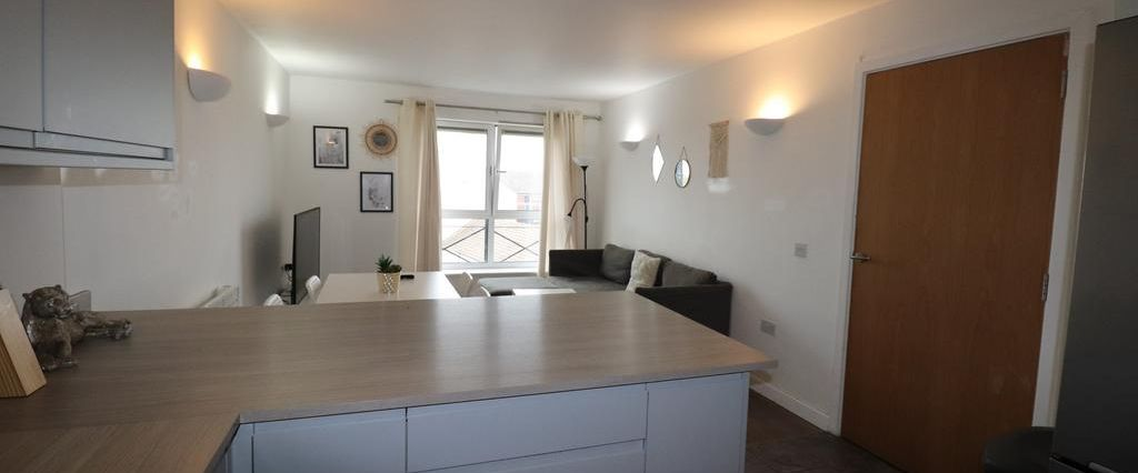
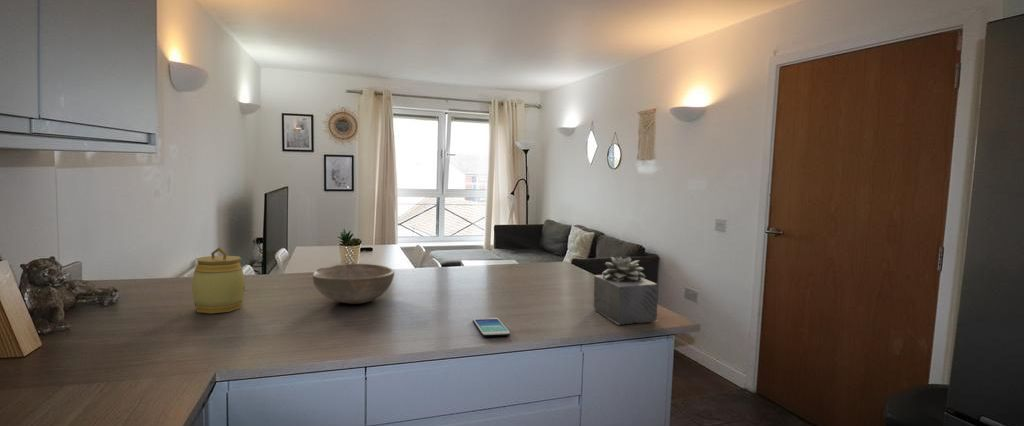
+ smartphone (490, 326)
+ succulent plant (625, 286)
+ bowl (354, 285)
+ jar (218, 277)
